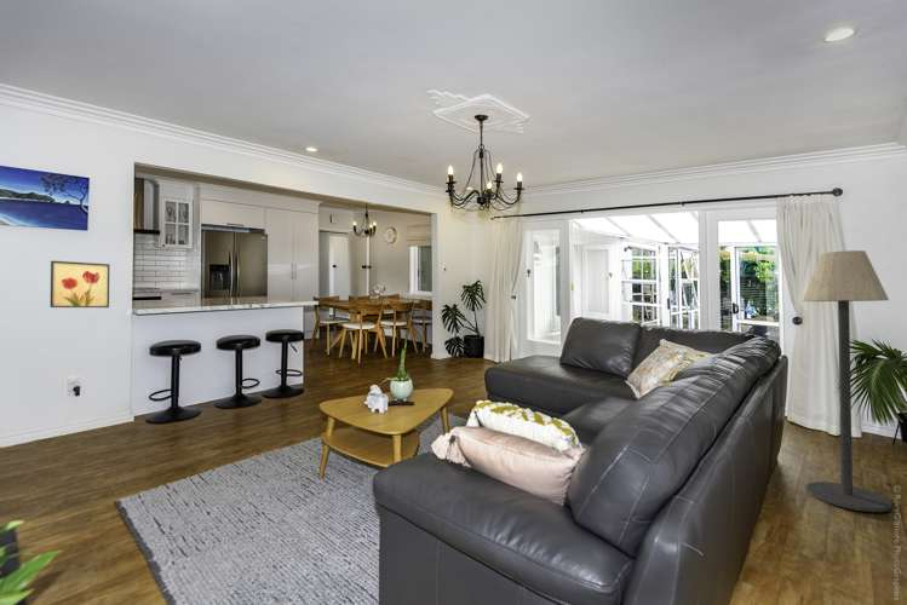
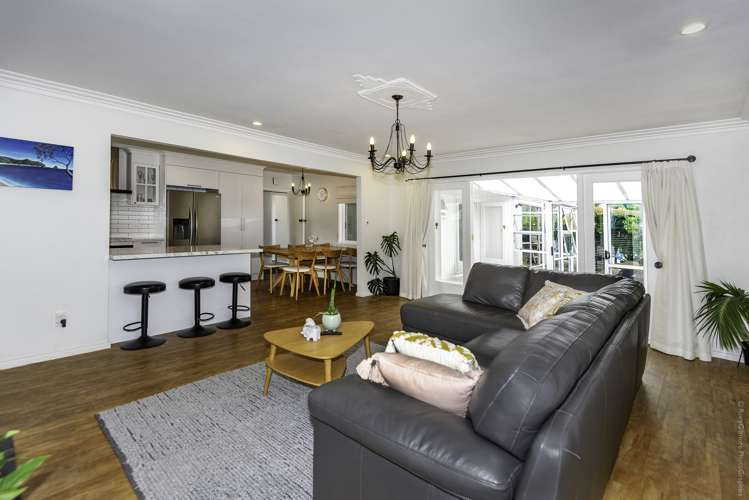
- wall art (80, 284)
- floor lamp (844, 374)
